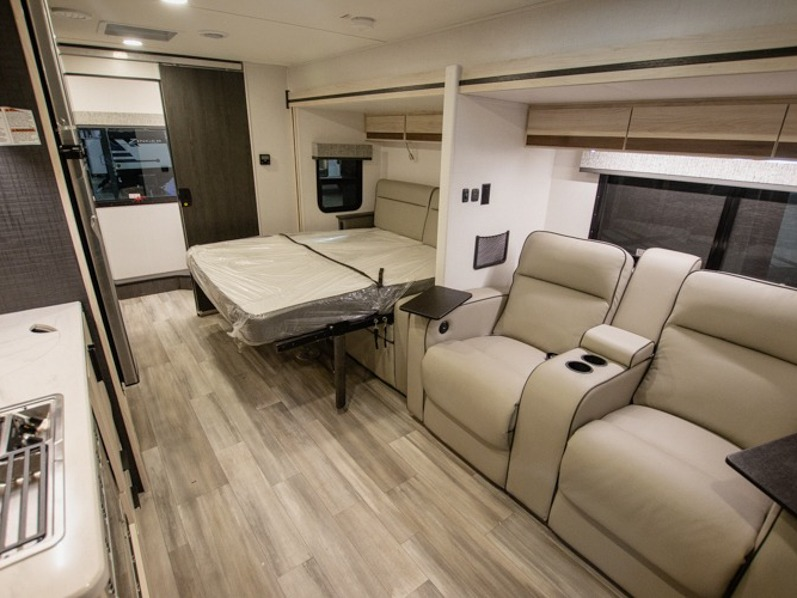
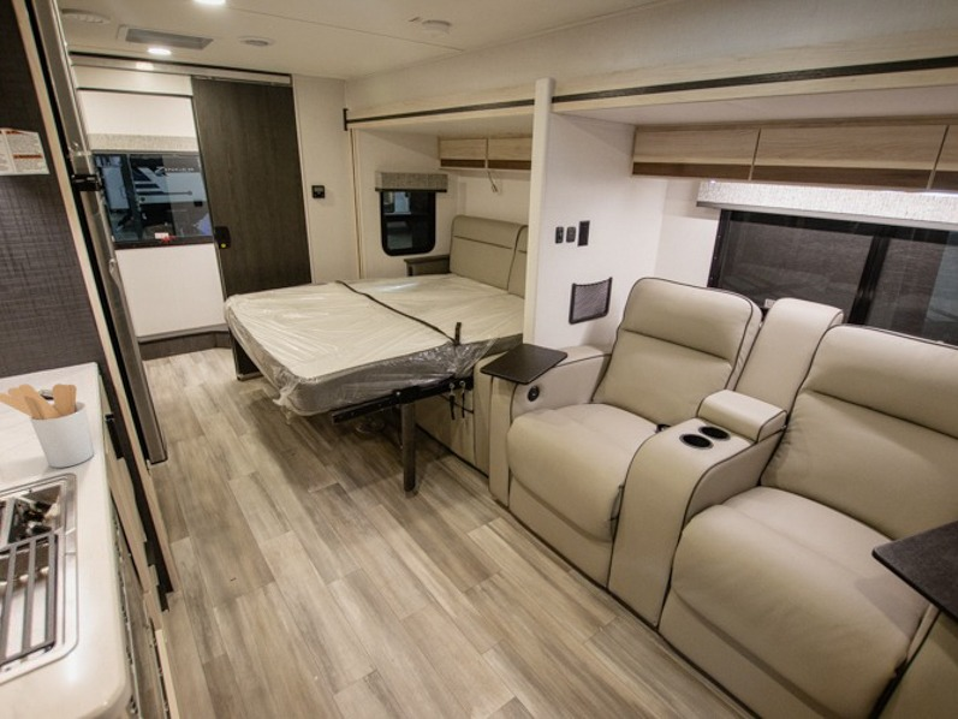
+ utensil holder (49, 422)
